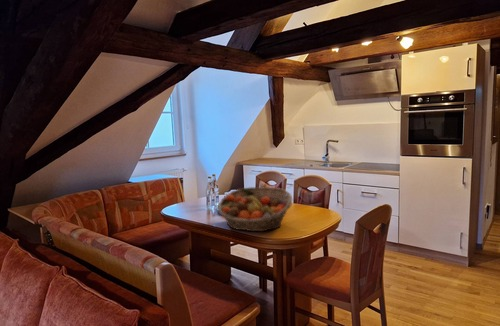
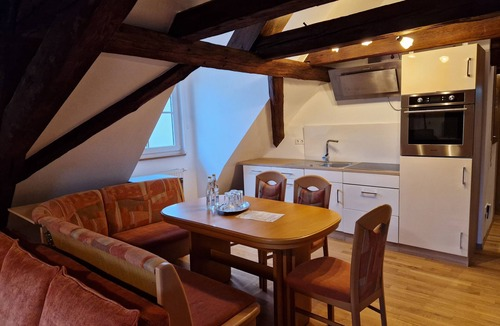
- fruit basket (254, 208)
